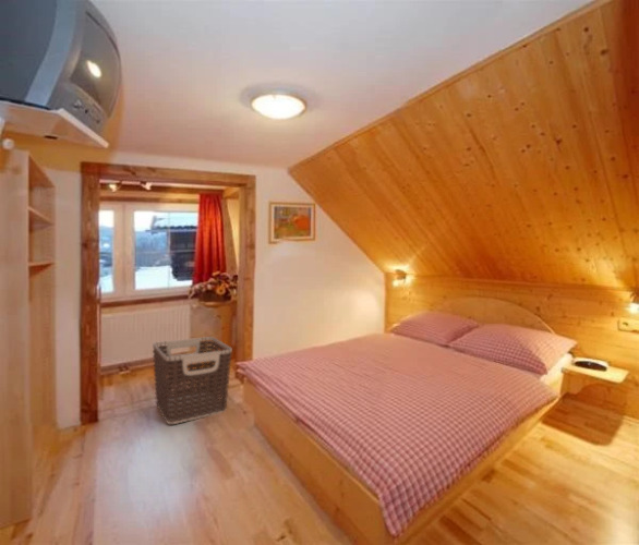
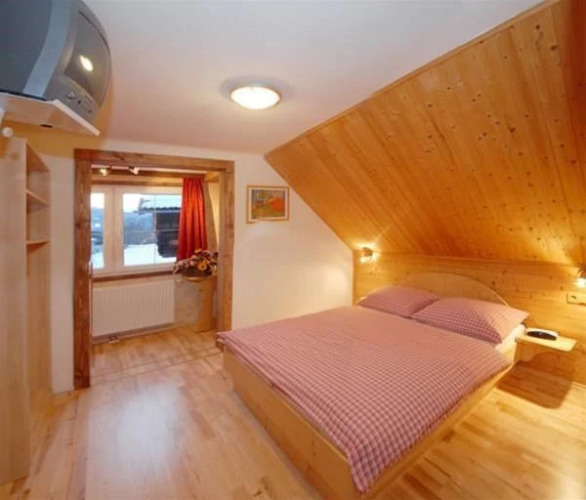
- clothes hamper (191, 376)
